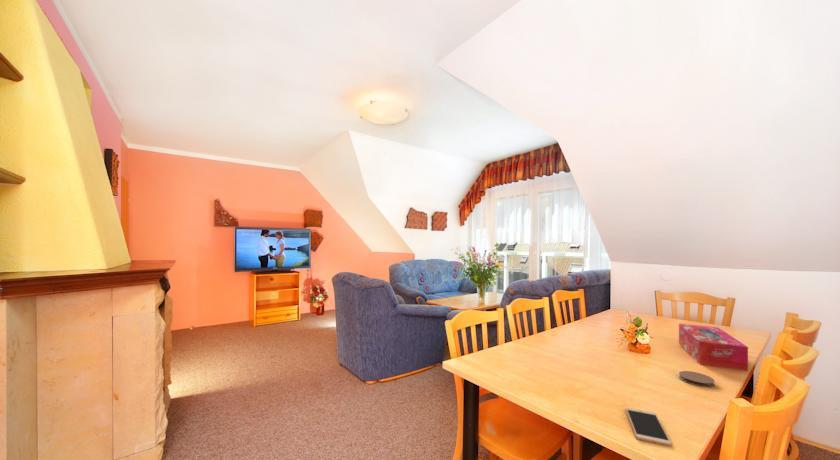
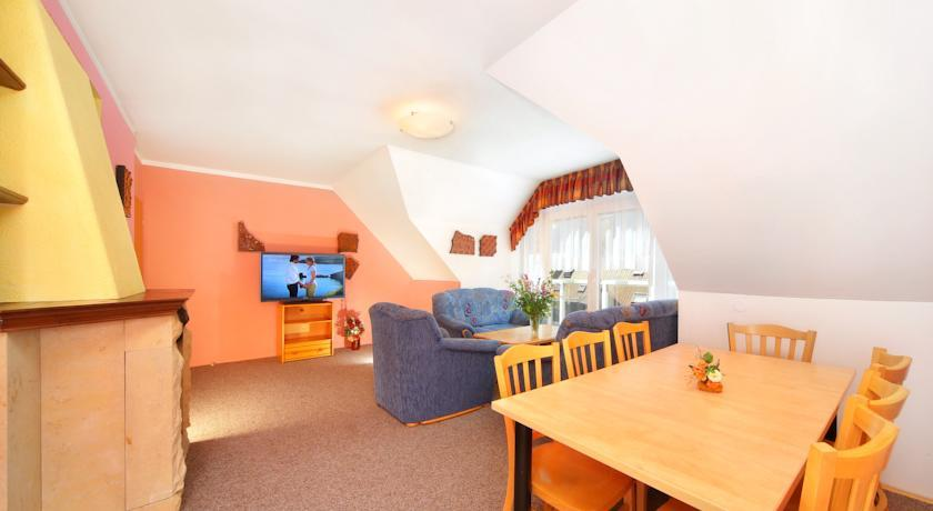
- tissue box (709, 345)
- smartphone (646, 425)
- coaster (696, 378)
